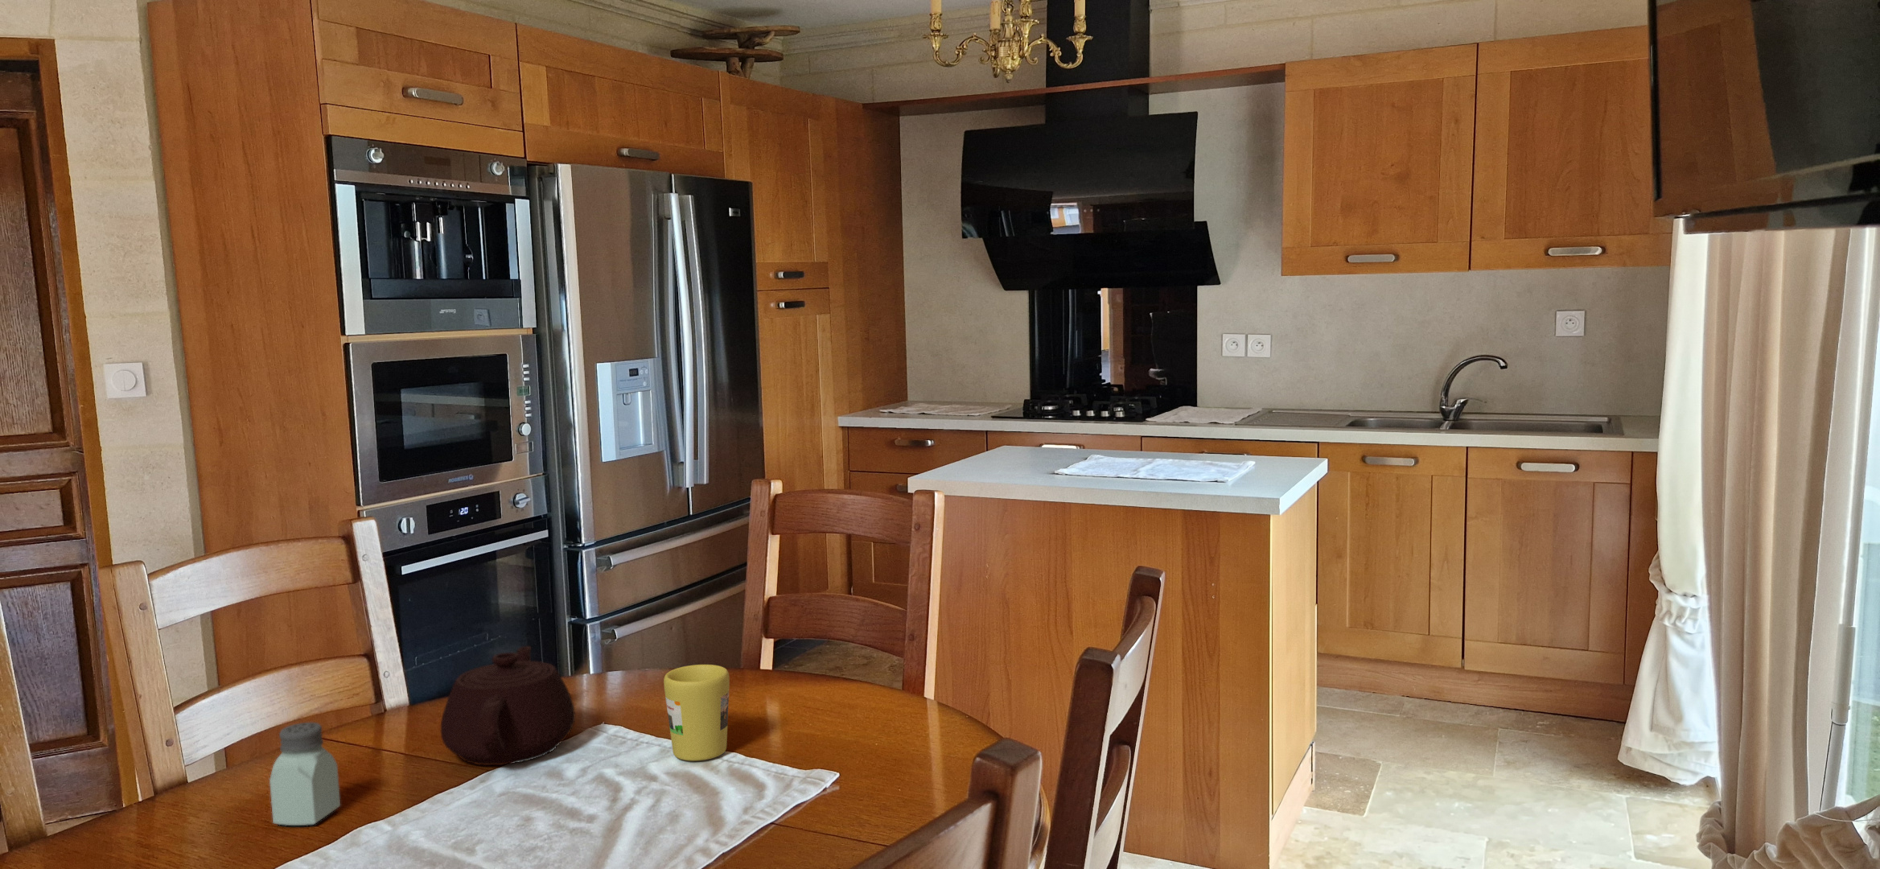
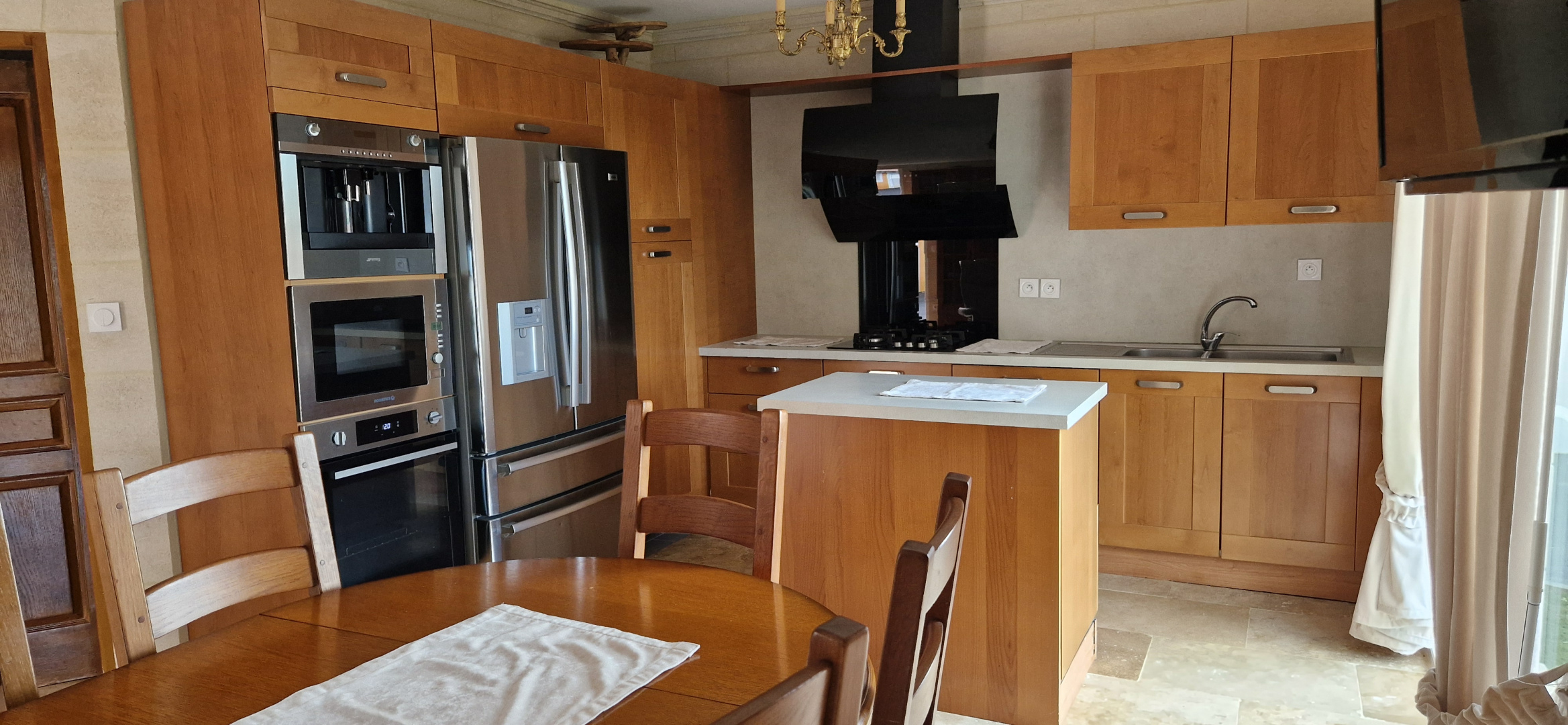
- saltshaker (303, 772)
- mug (697, 707)
- teapot (510, 700)
